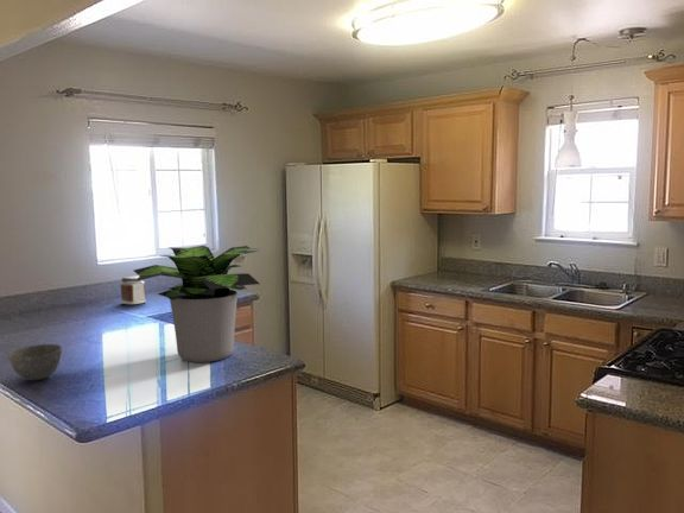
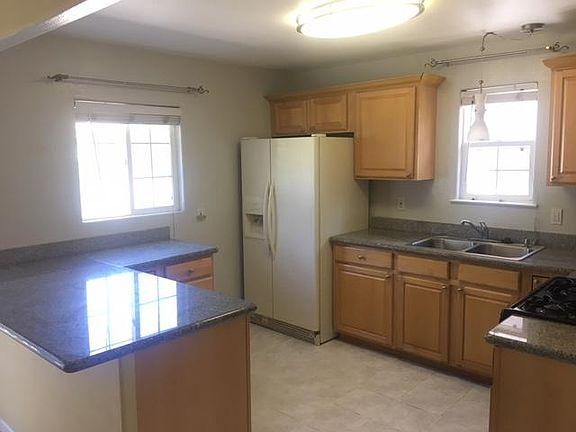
- bowl (36, 363)
- potted plant (201, 305)
- jar (132, 290)
